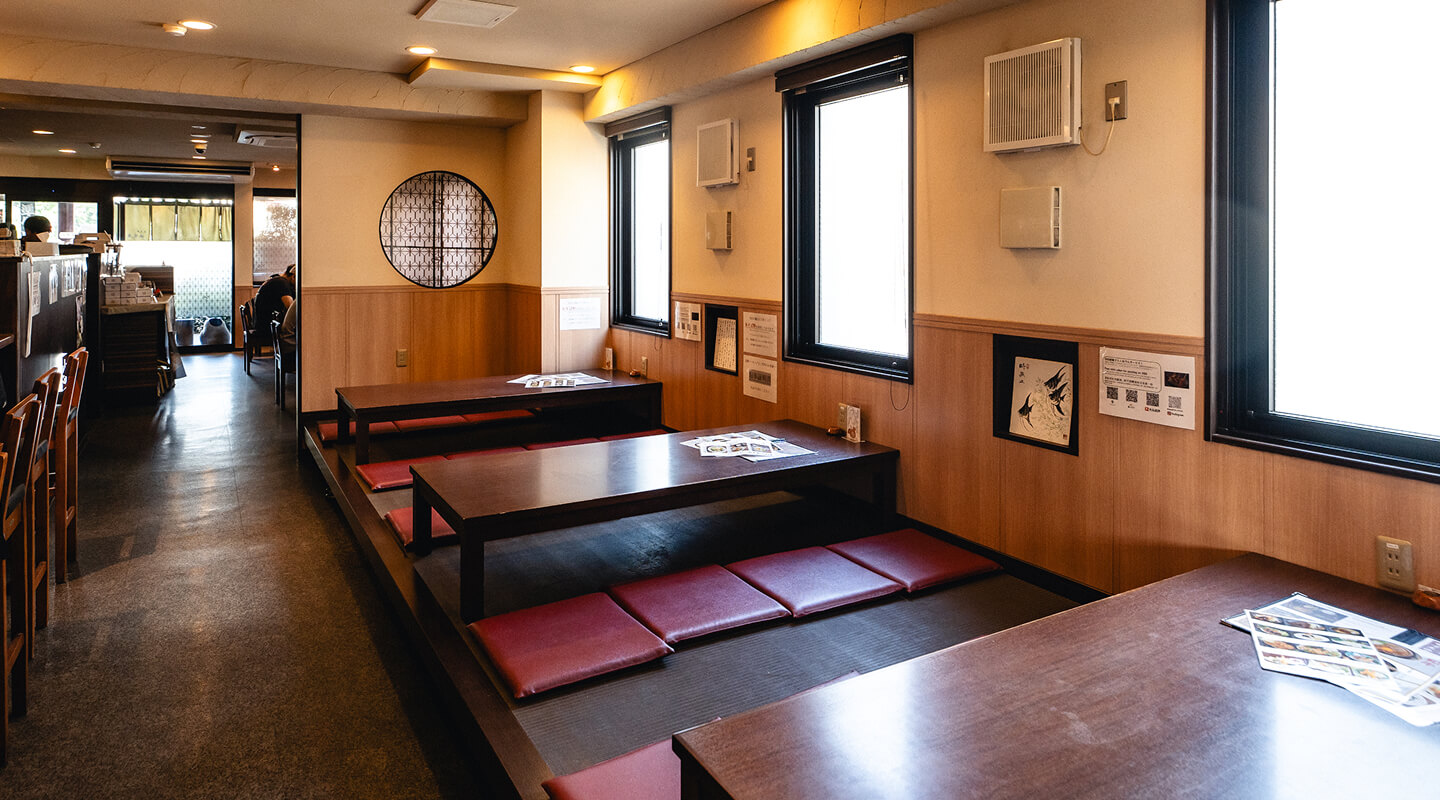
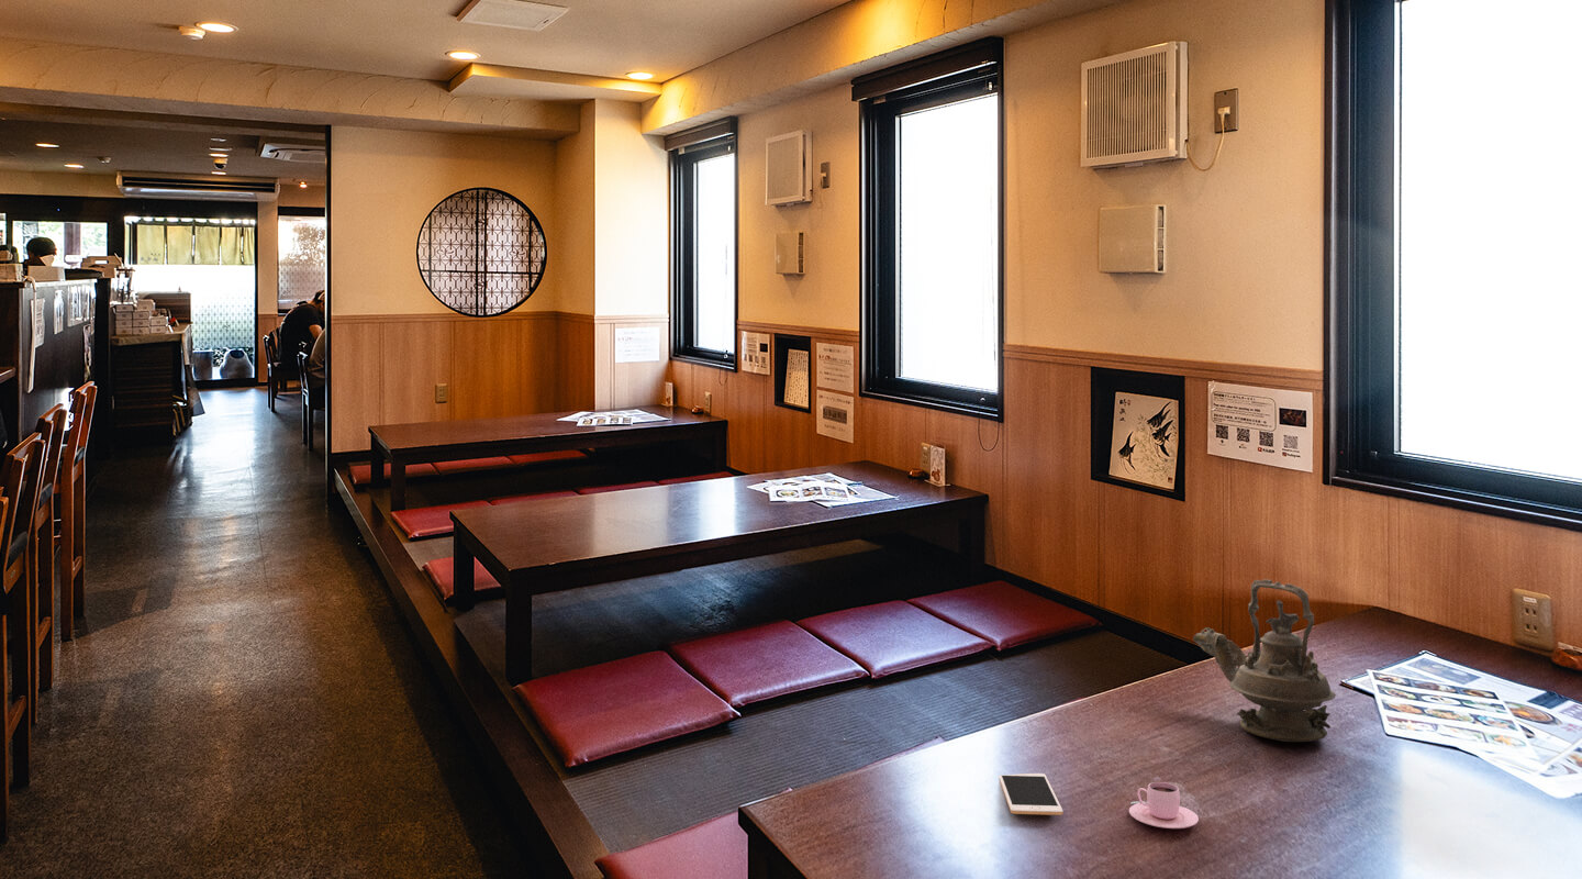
+ teacup (1161, 782)
+ teapot (1255, 649)
+ cell phone (1028, 792)
